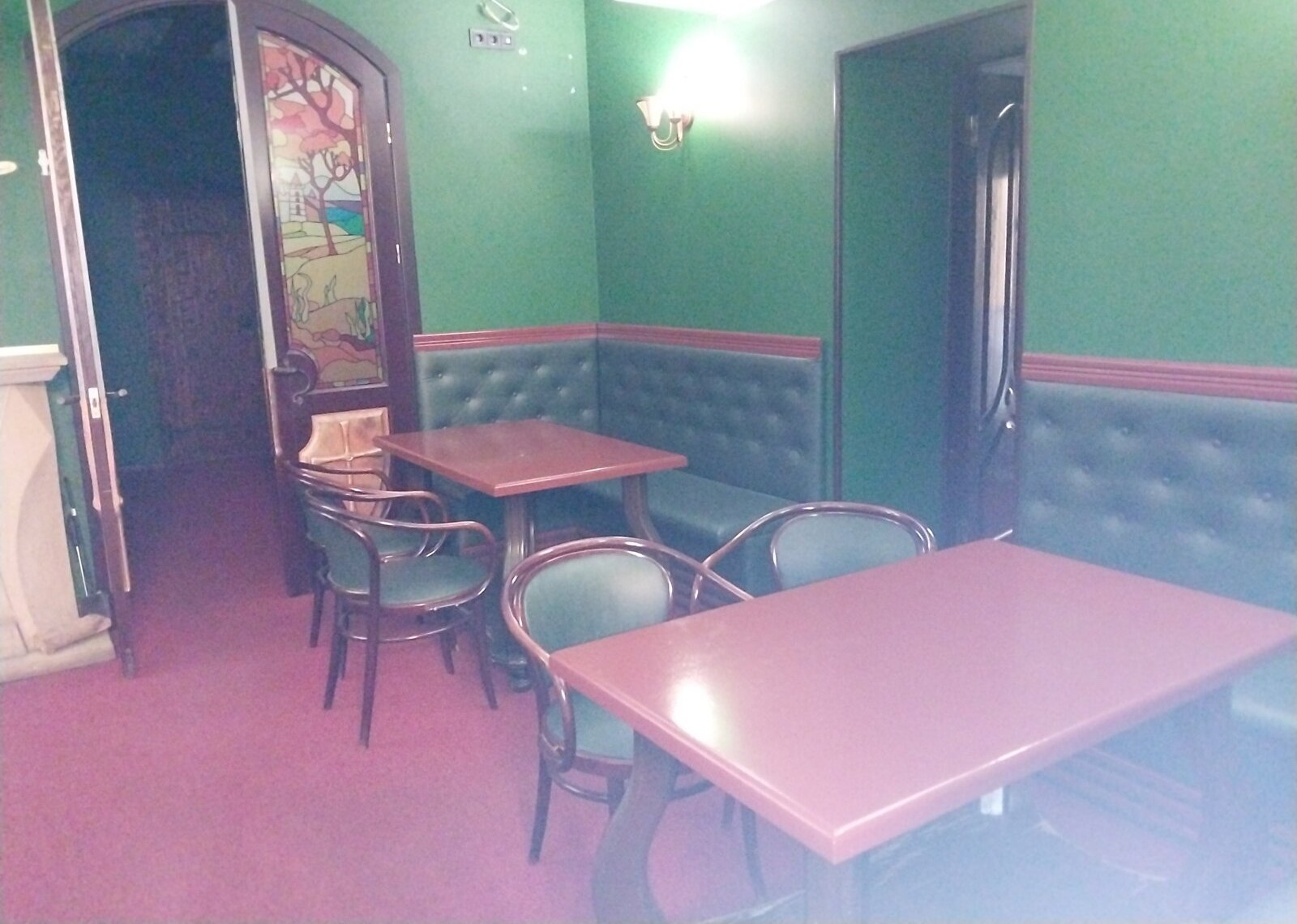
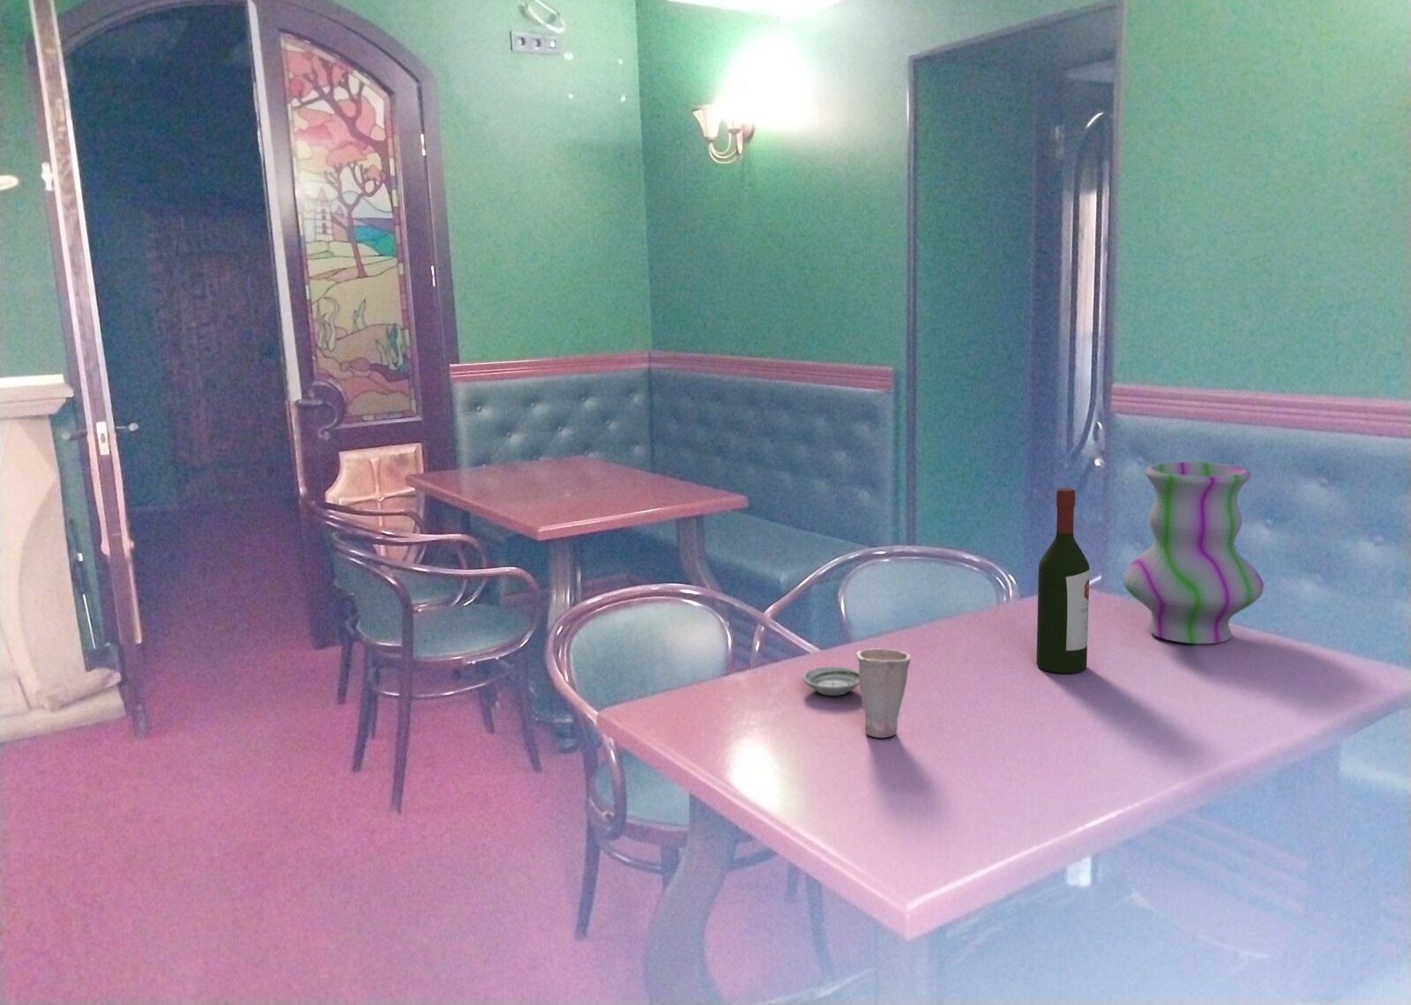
+ vase (1192, 551)
+ saucer (832, 682)
+ wine bottle (1064, 579)
+ cup (883, 691)
